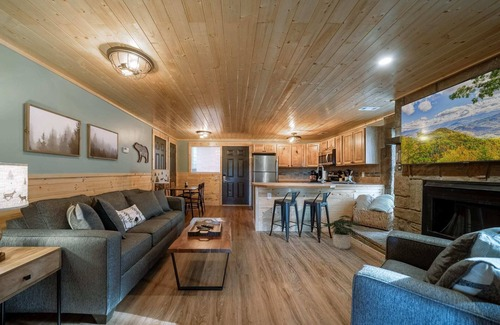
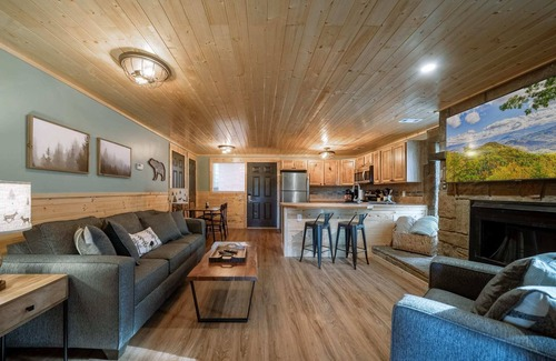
- potted plant (341, 232)
